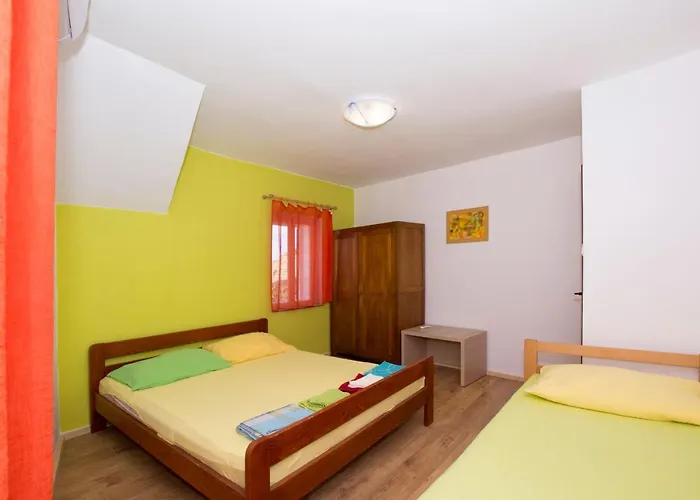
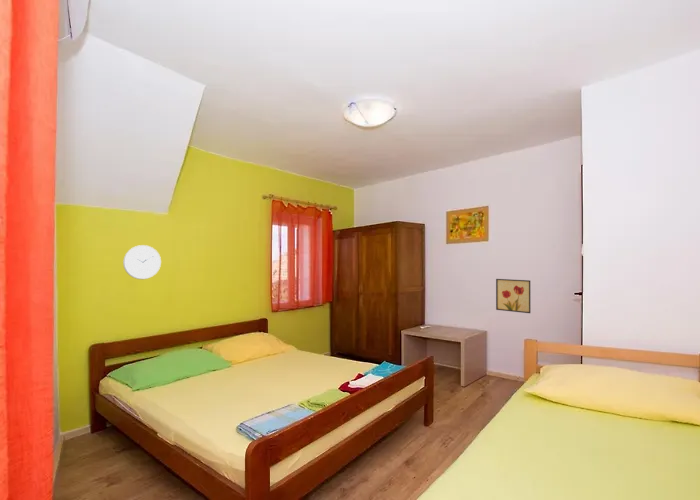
+ wall art (513, 295)
+ wall clock (143, 262)
